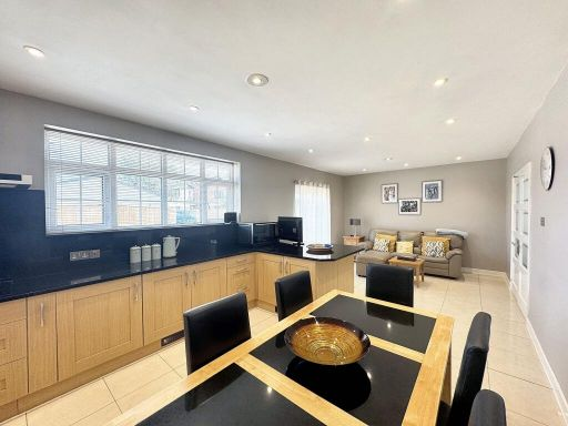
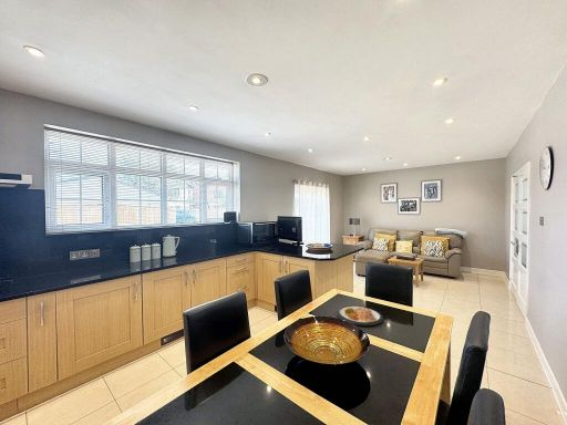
+ dish (359, 313)
